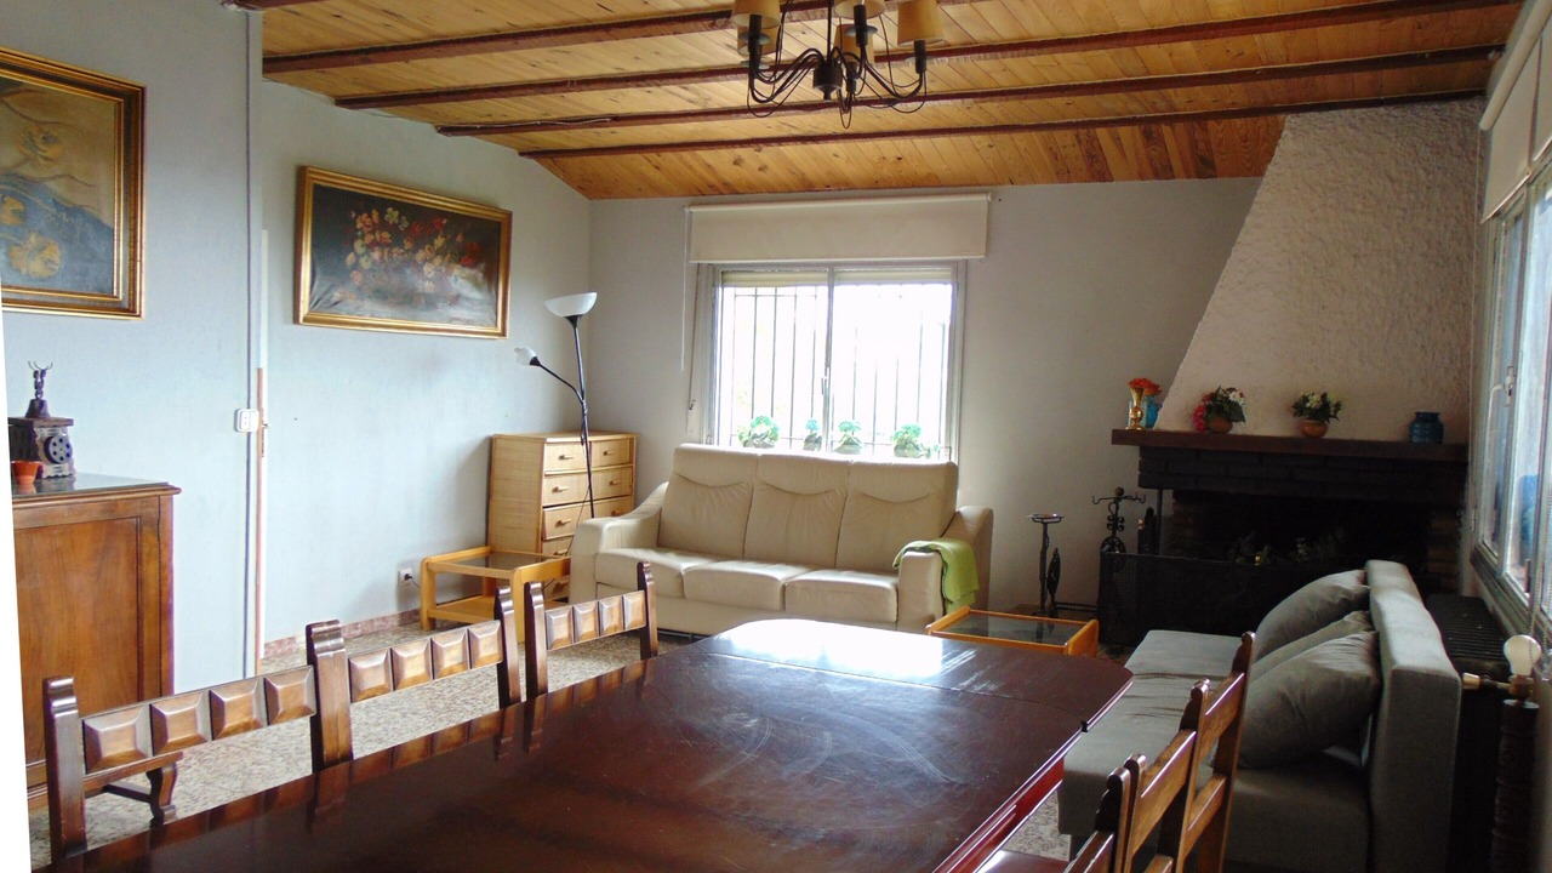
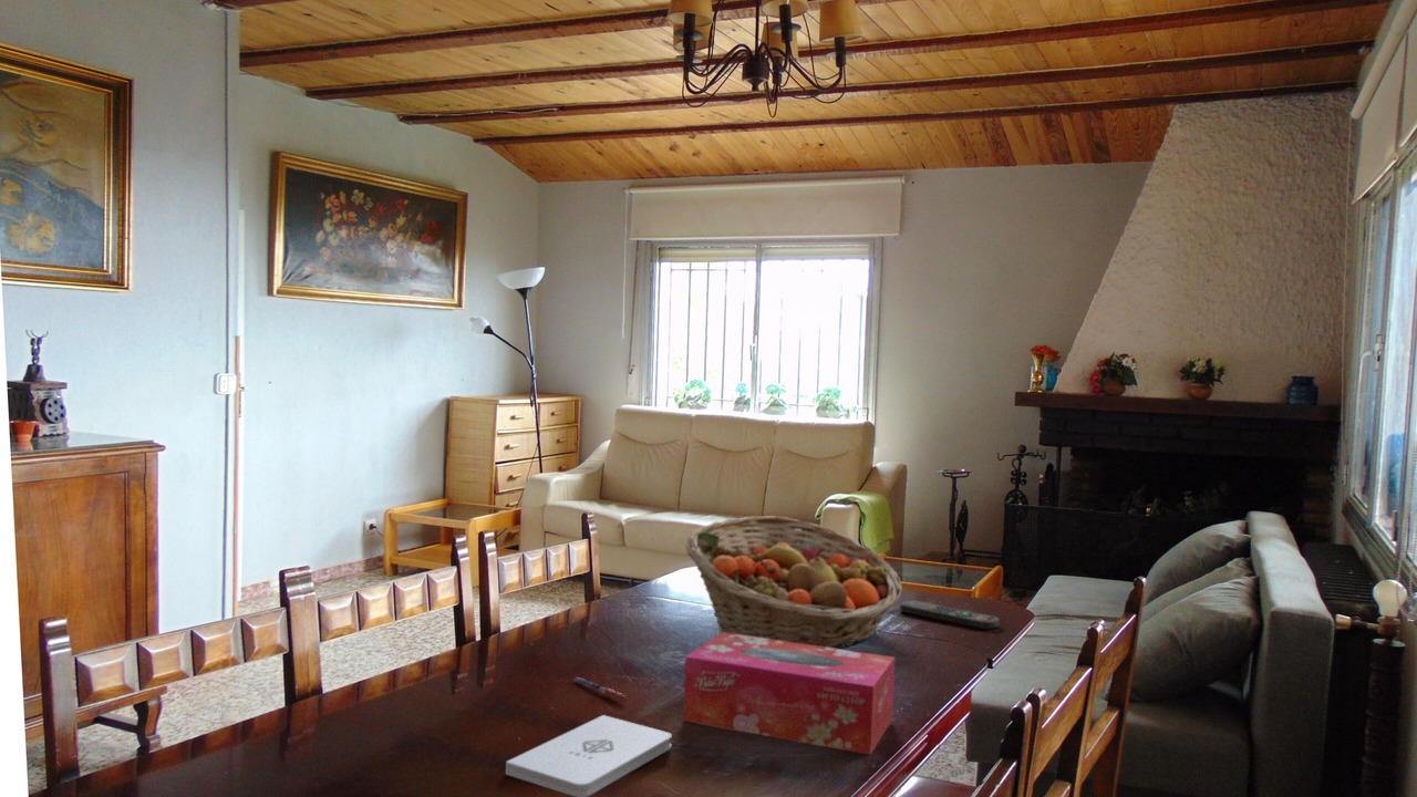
+ fruit basket (794, 580)
+ remote control (948, 613)
+ notepad (593, 753)
+ pen (599, 686)
+ tissue box (789, 689)
